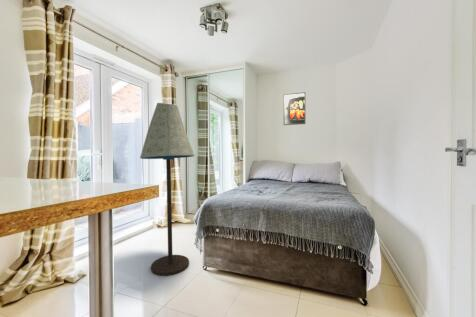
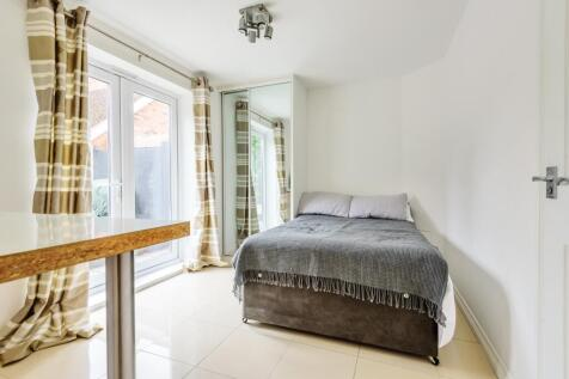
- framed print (294, 109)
- floor lamp (168, 184)
